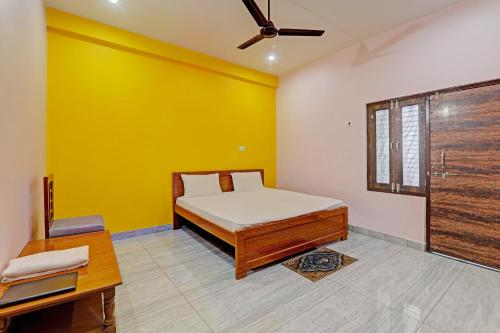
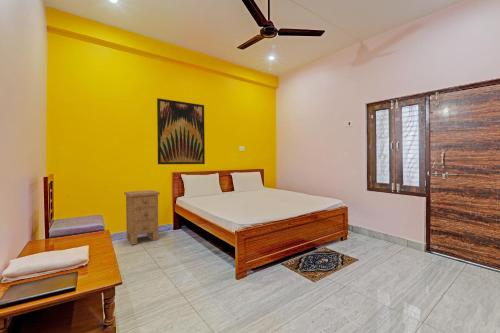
+ nightstand (142, 215)
+ wall art (182, 133)
